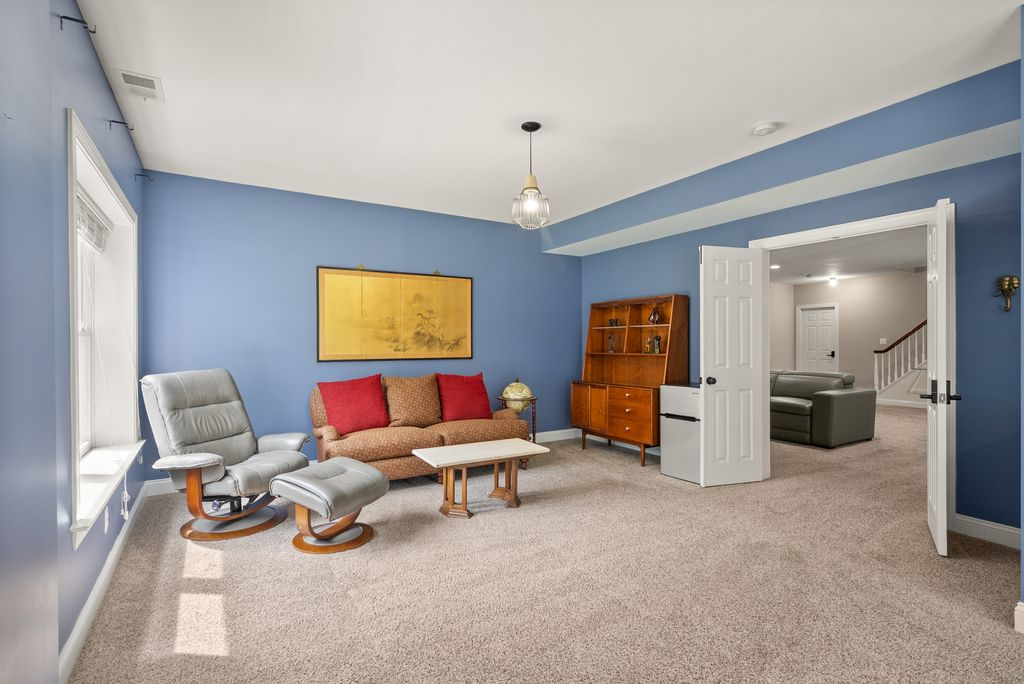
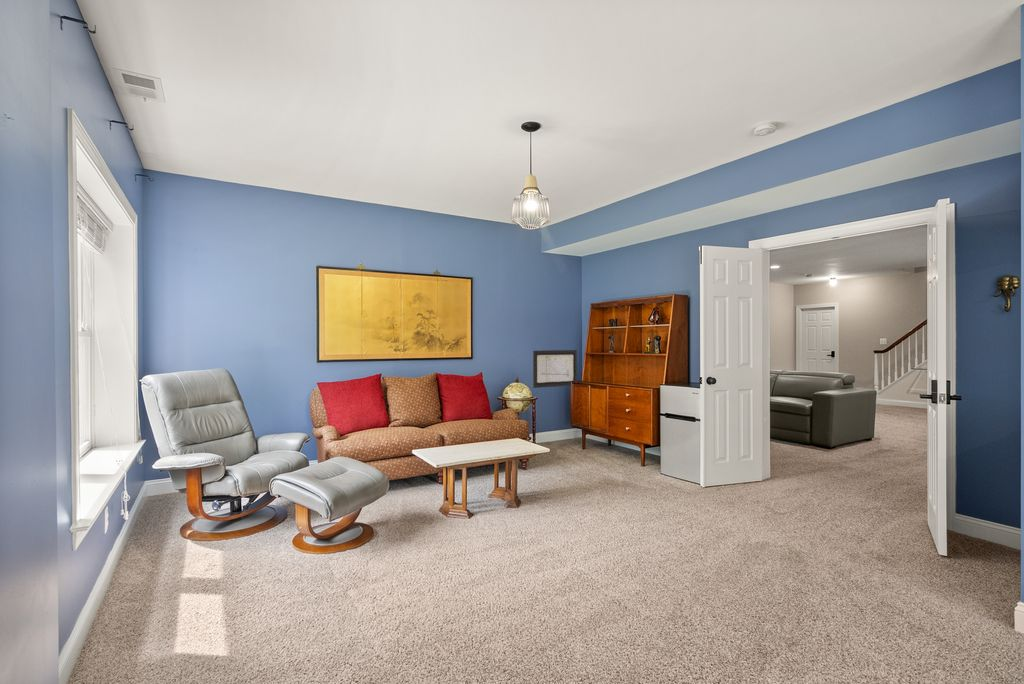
+ wall art (555, 368)
